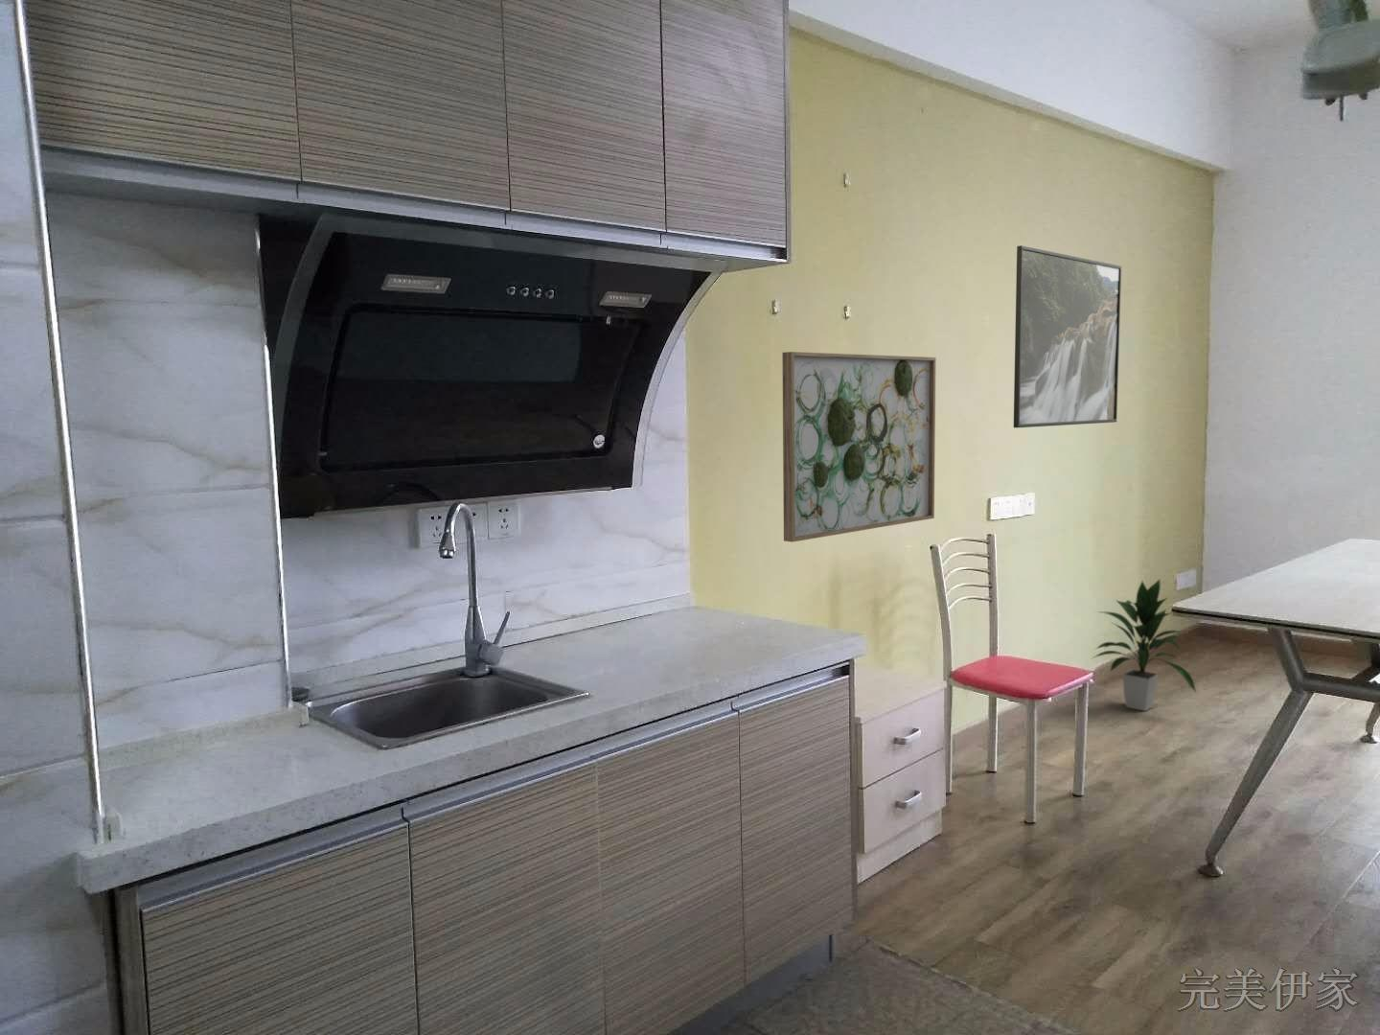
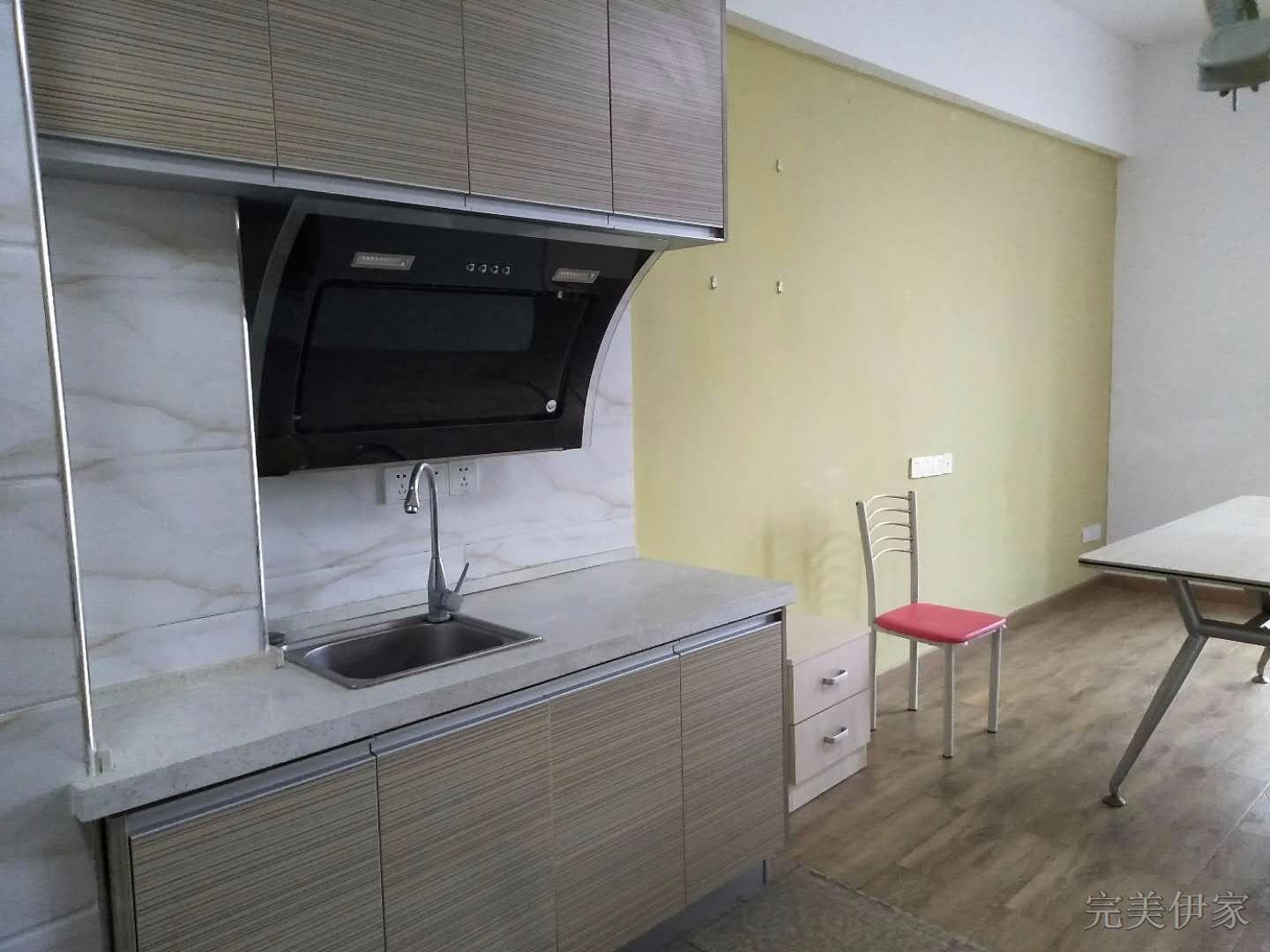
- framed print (1070, 341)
- indoor plant (1144, 646)
- wall art (867, 442)
